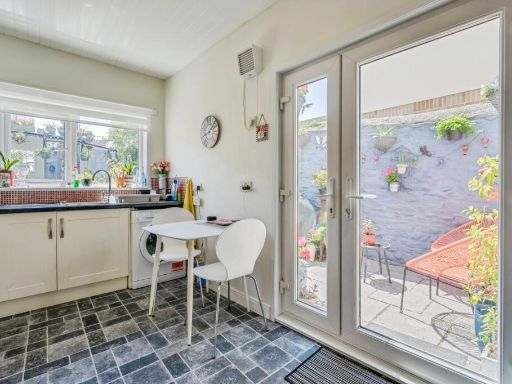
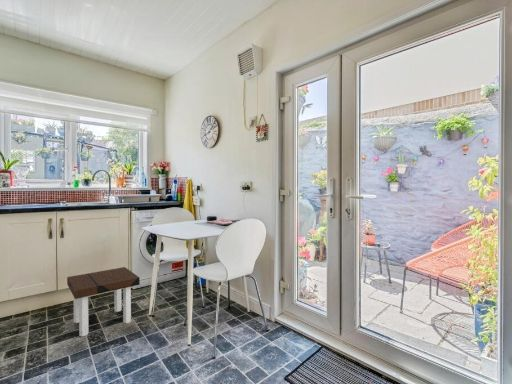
+ side table (103, 292)
